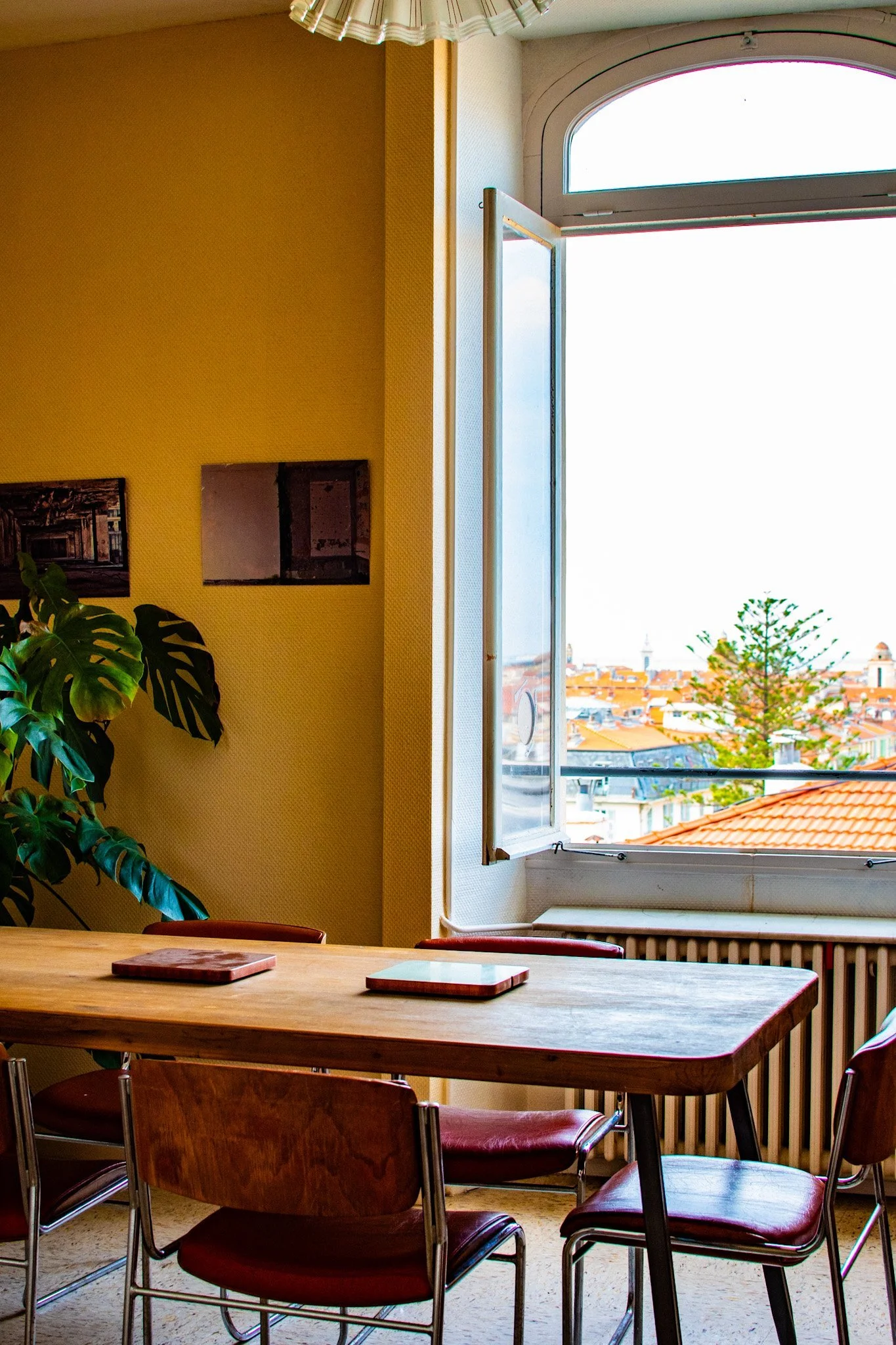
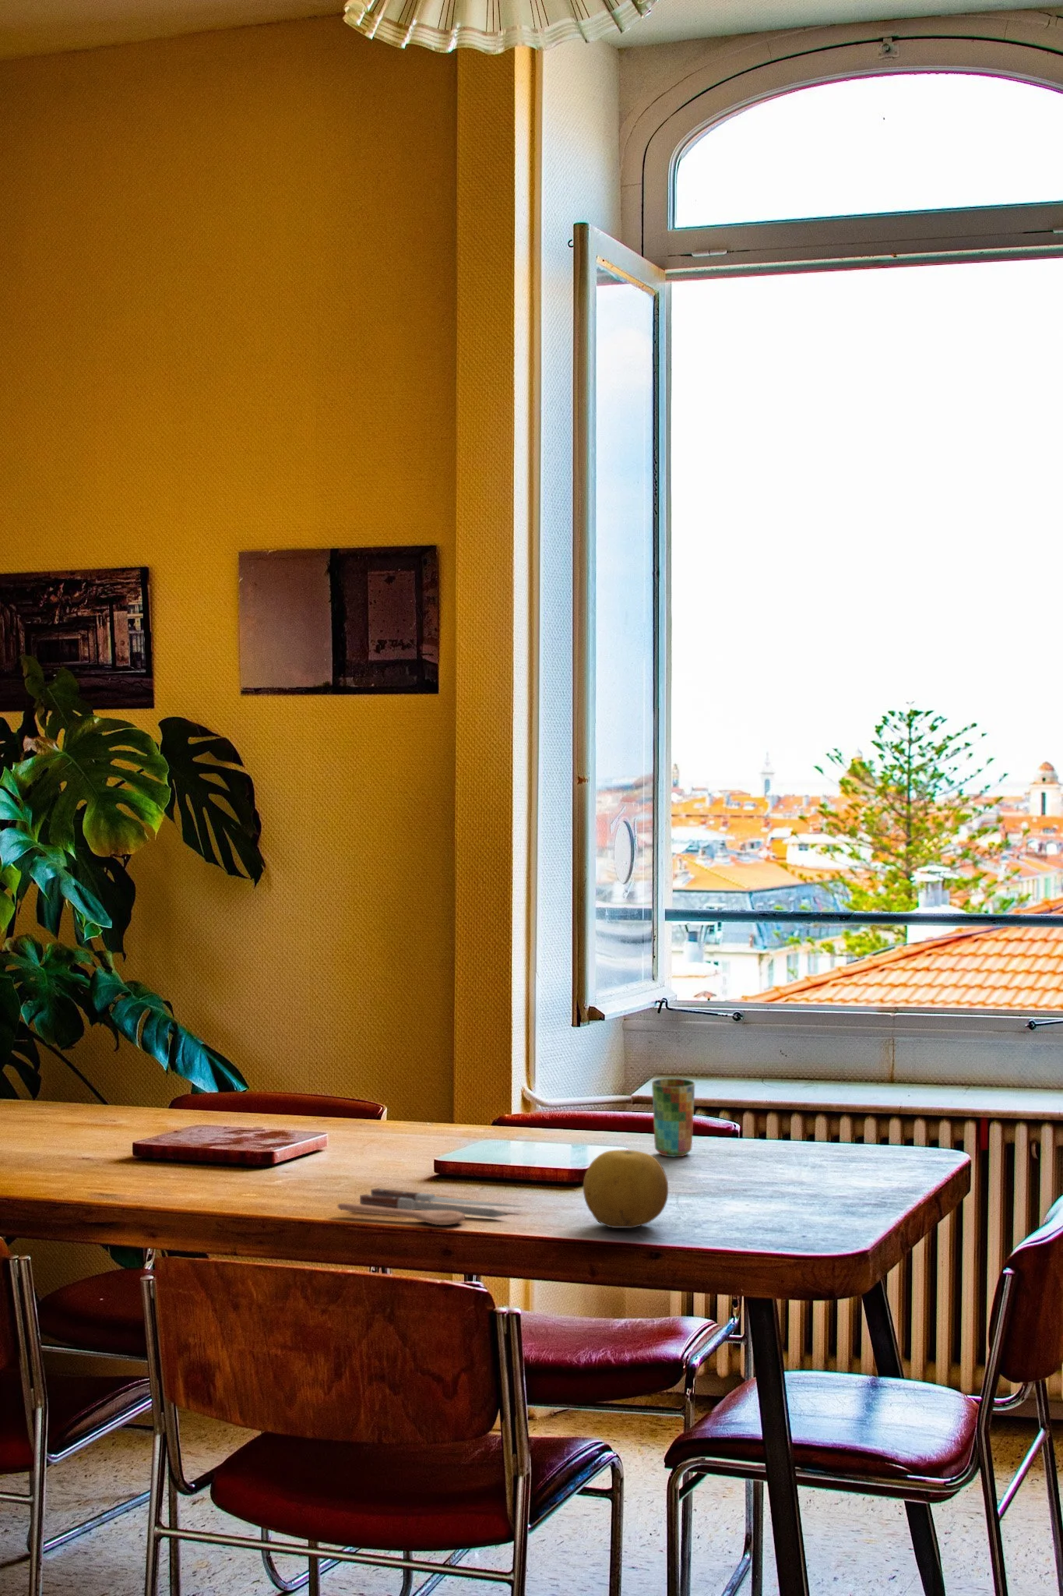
+ cup (673, 1118)
+ spoon (431, 1208)
+ fruit (625, 1188)
